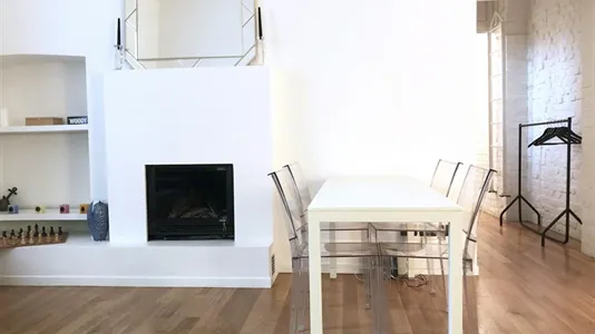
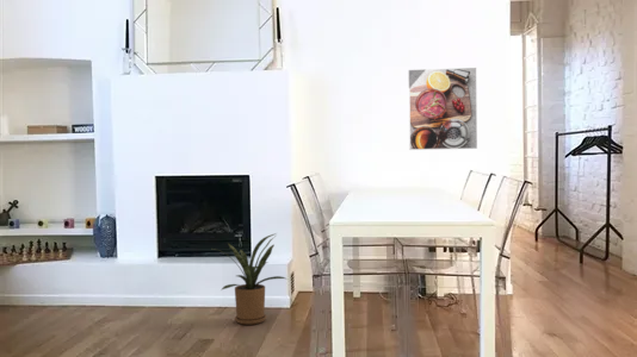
+ house plant (248, 276)
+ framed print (441, 108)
